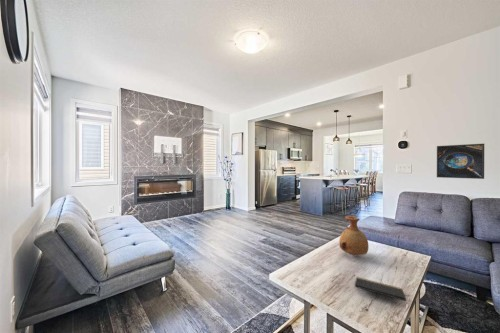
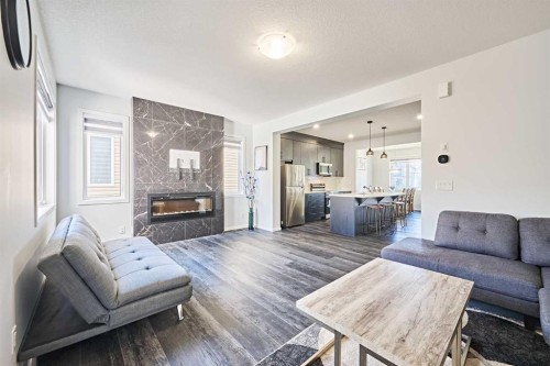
- vase (353, 236)
- notepad (378, 287)
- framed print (459, 161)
